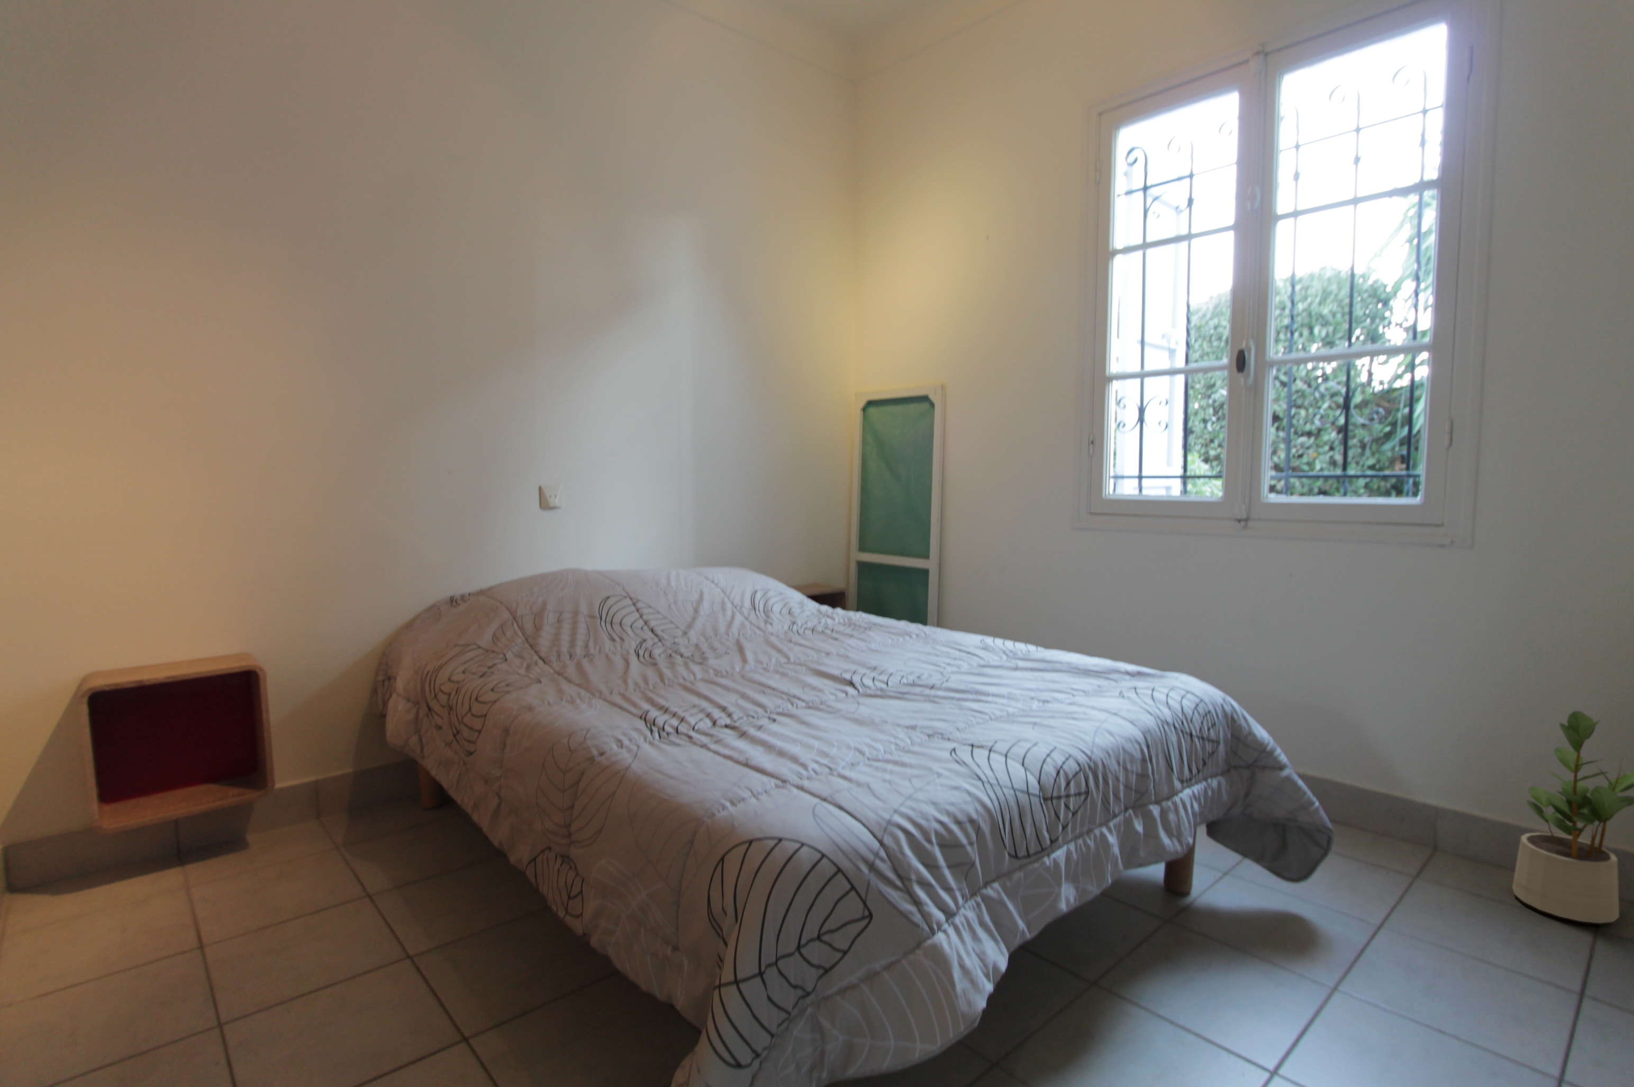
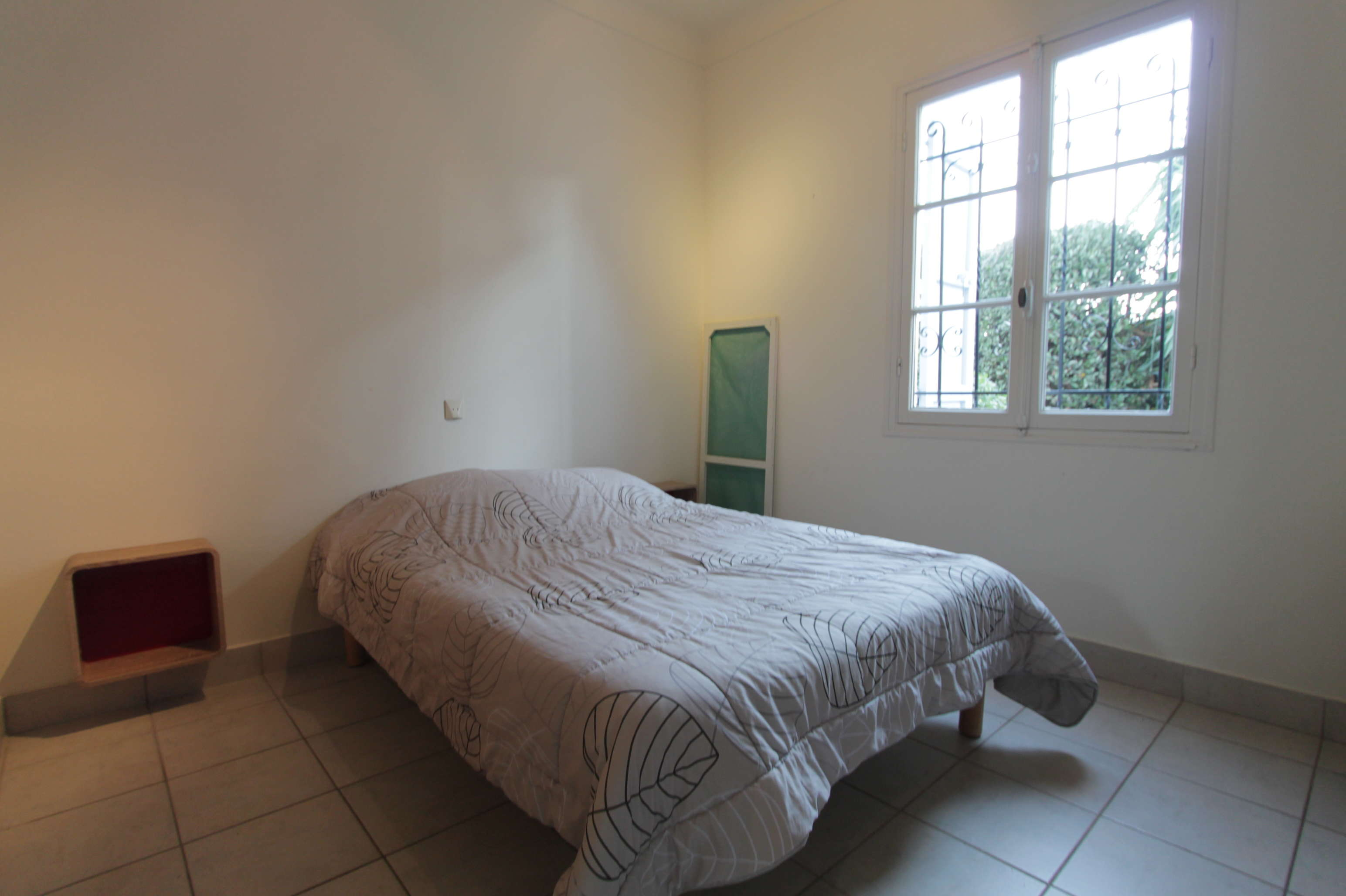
- potted plant (1581, 808)
